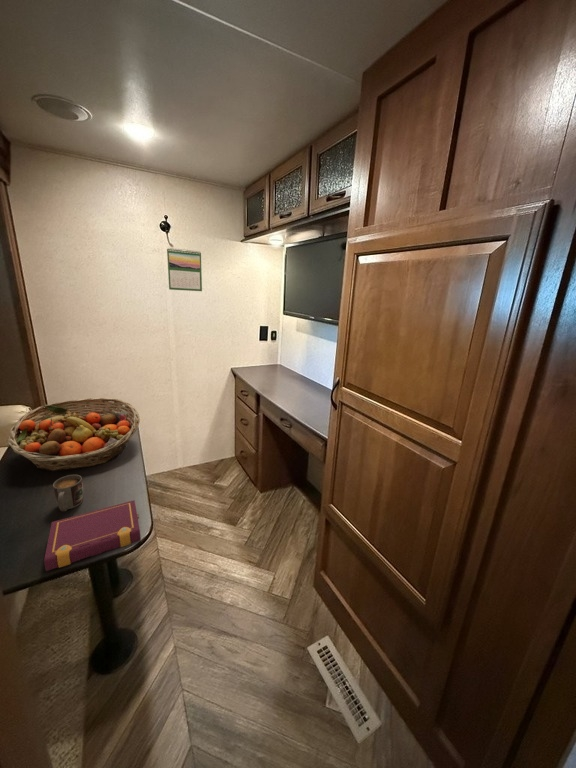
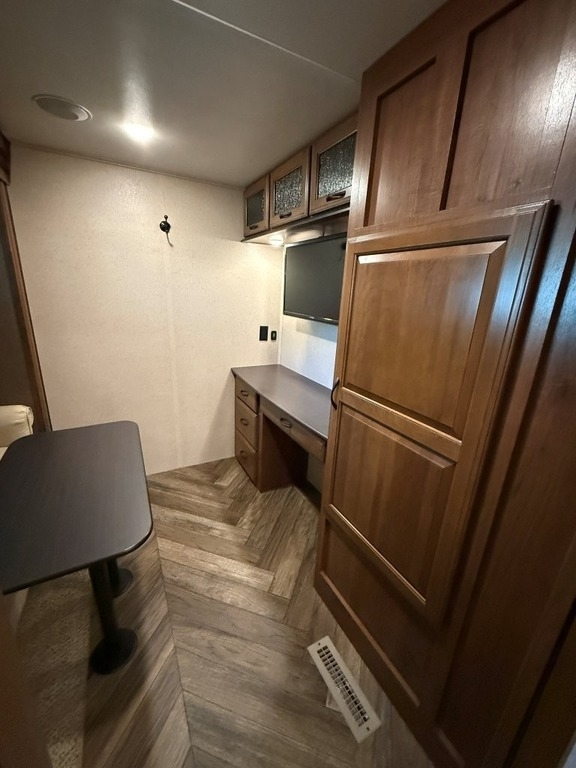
- book (97, 531)
- mug (67, 495)
- calendar (185, 270)
- fruit basket (80, 432)
